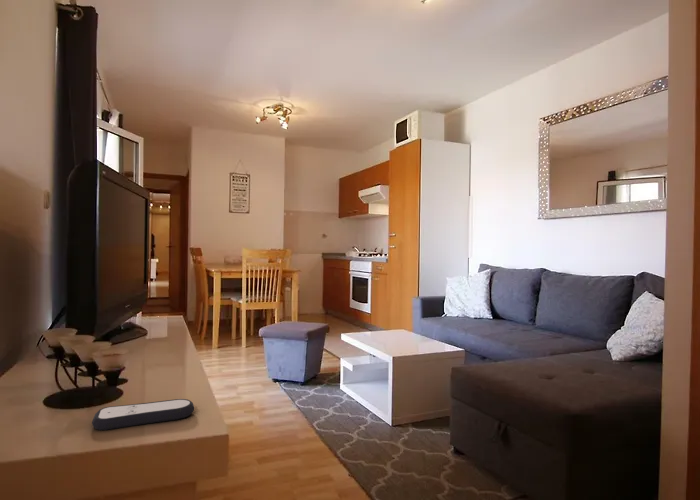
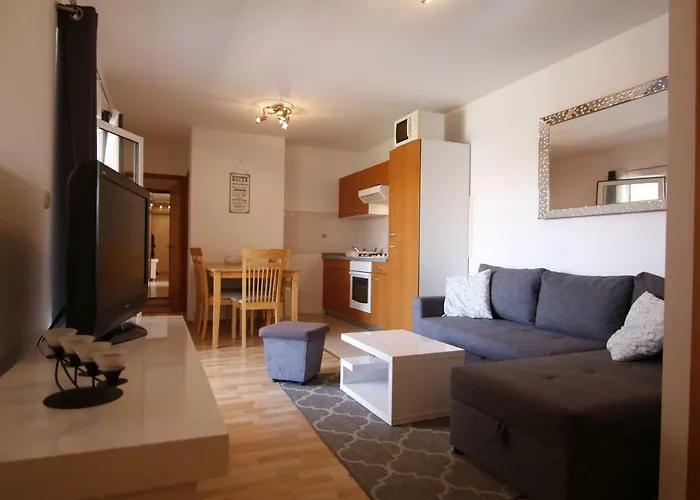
- remote control (145, 412)
